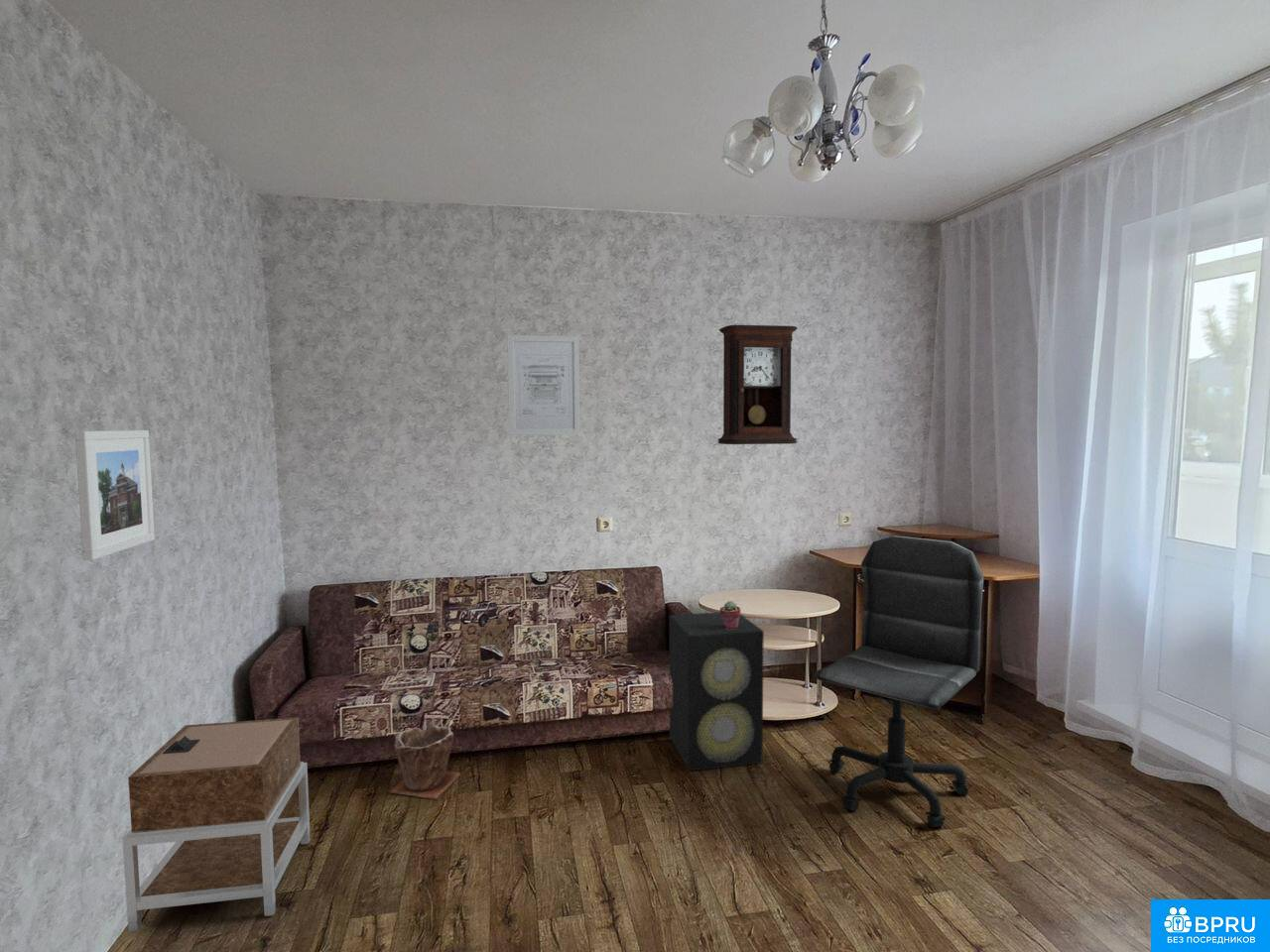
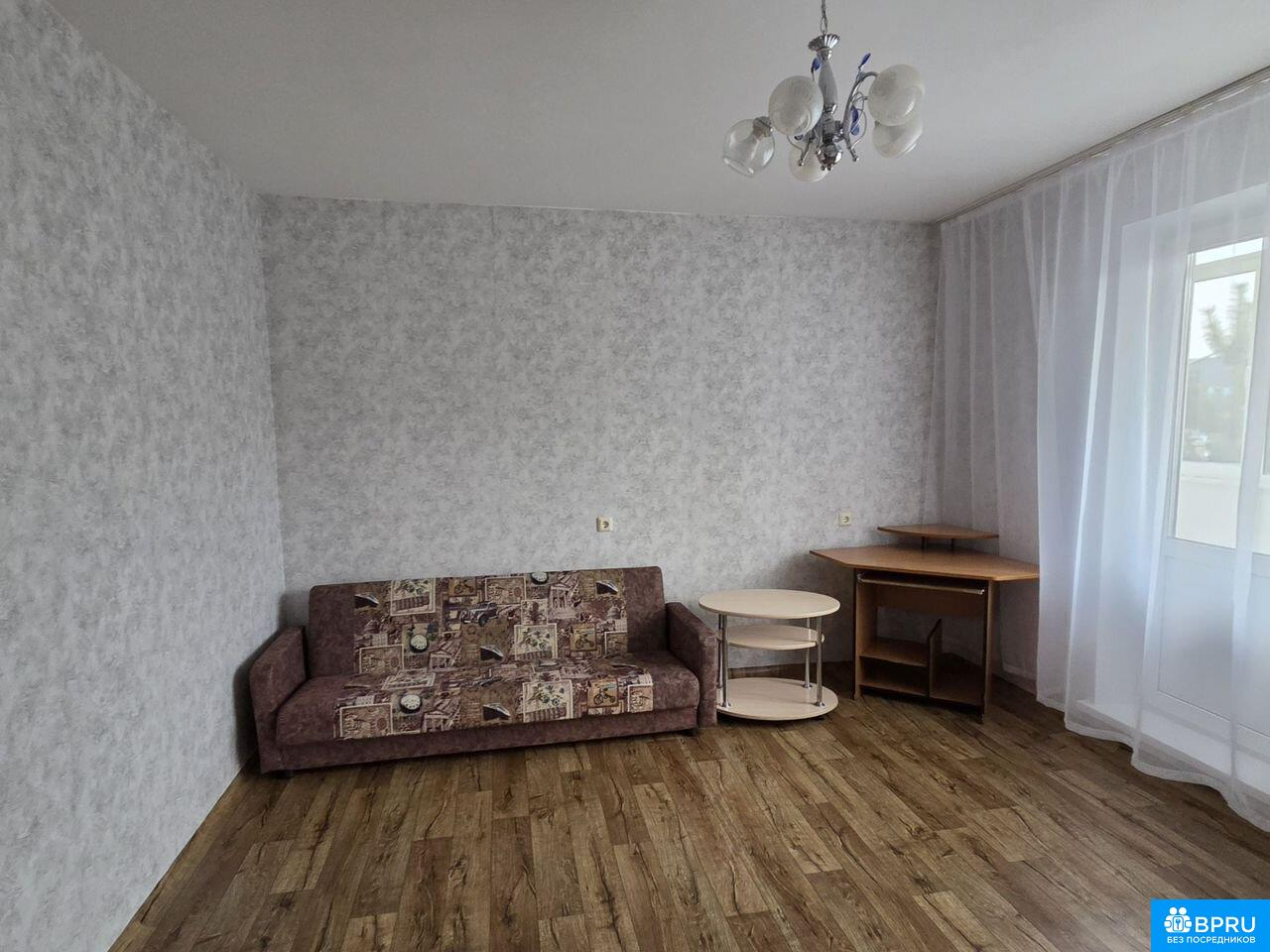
- potted succulent (730, 613)
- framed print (118, 490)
- wall art (544, 385)
- pendulum clock (759, 386)
- nightstand (224, 809)
- office chair (898, 670)
- speaker (714, 687)
- plant pot (425, 758)
